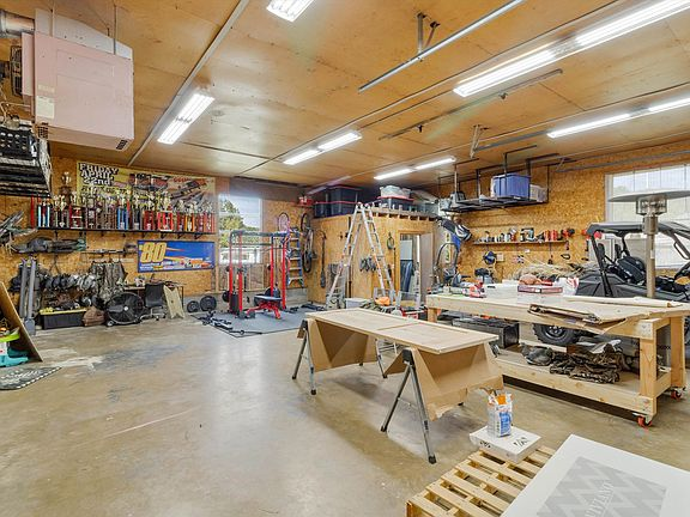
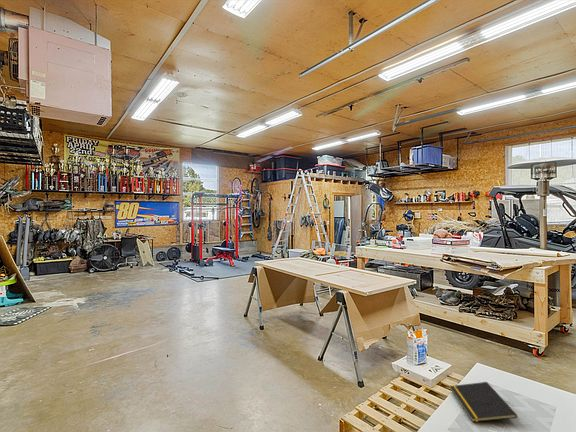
+ notepad (480, 400)
